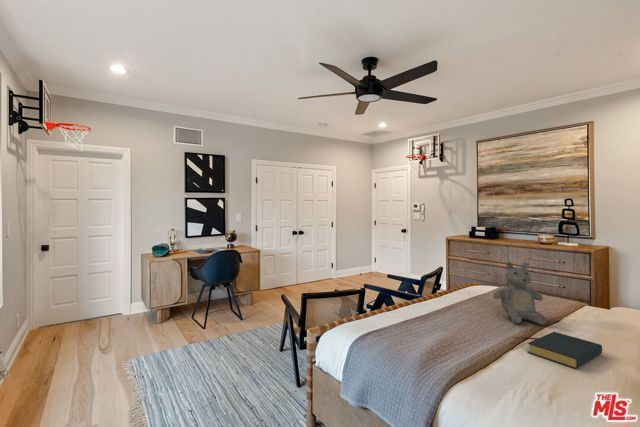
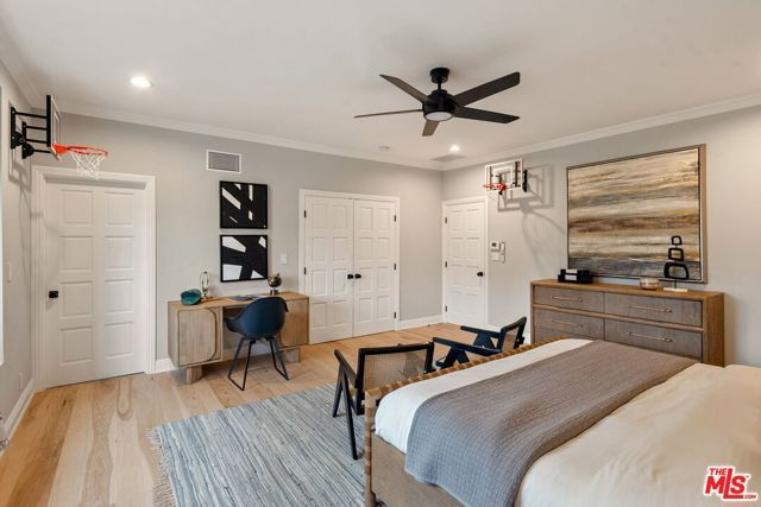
- hardback book (564, 348)
- teddy bear (521, 291)
